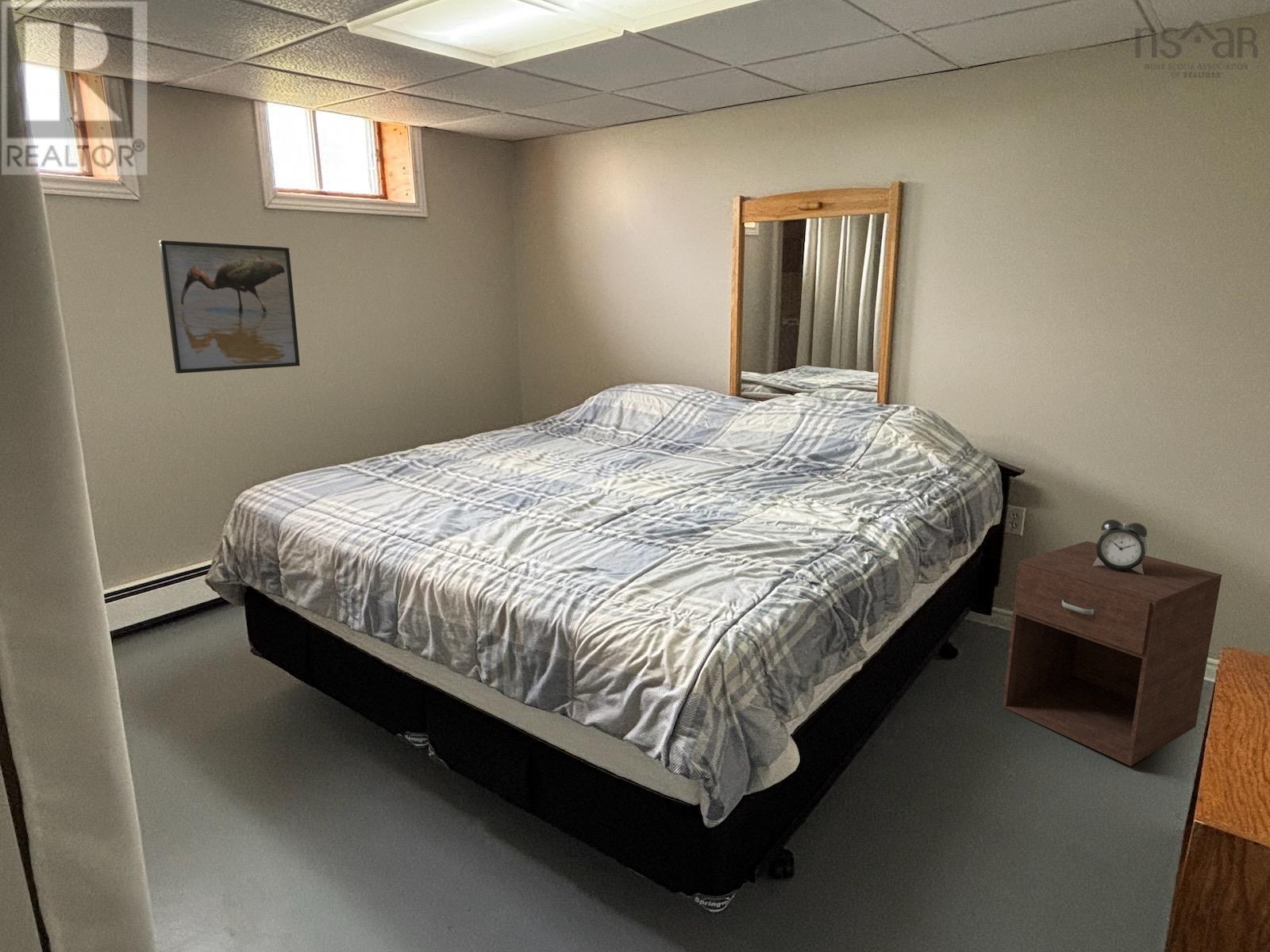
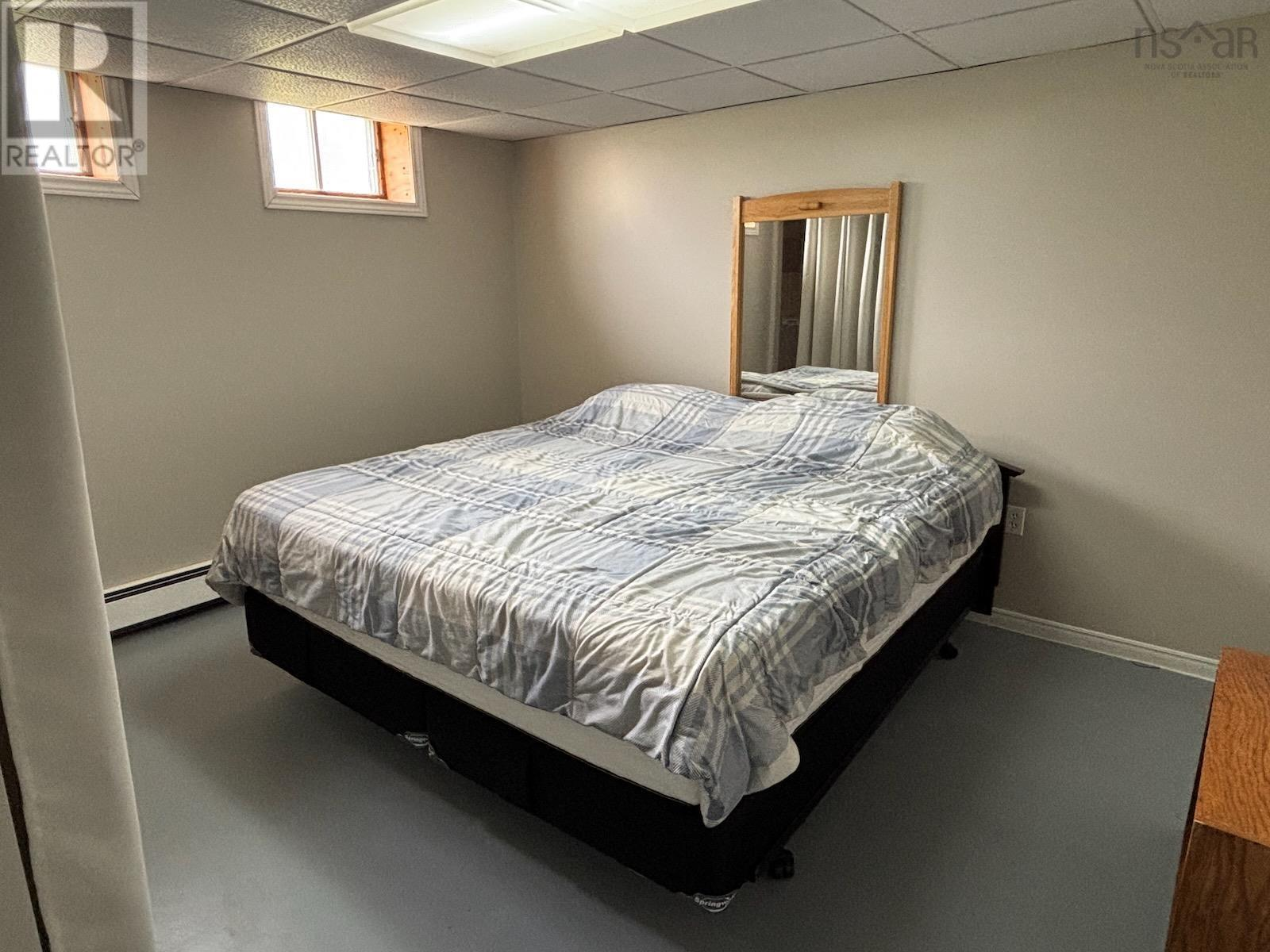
- alarm clock (1121, 544)
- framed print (234, 307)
- nightstand (1104, 644)
